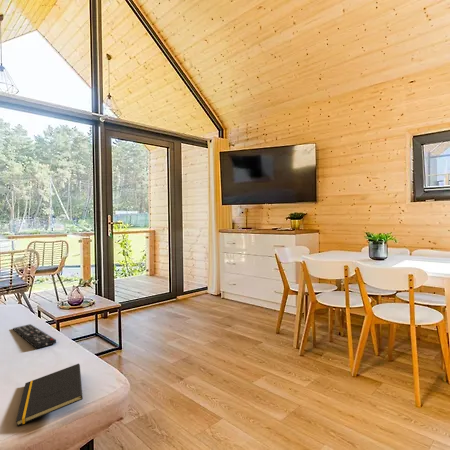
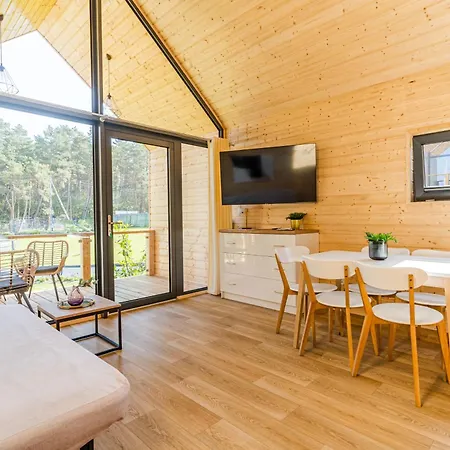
- remote control (33, 334)
- notepad (52, 390)
